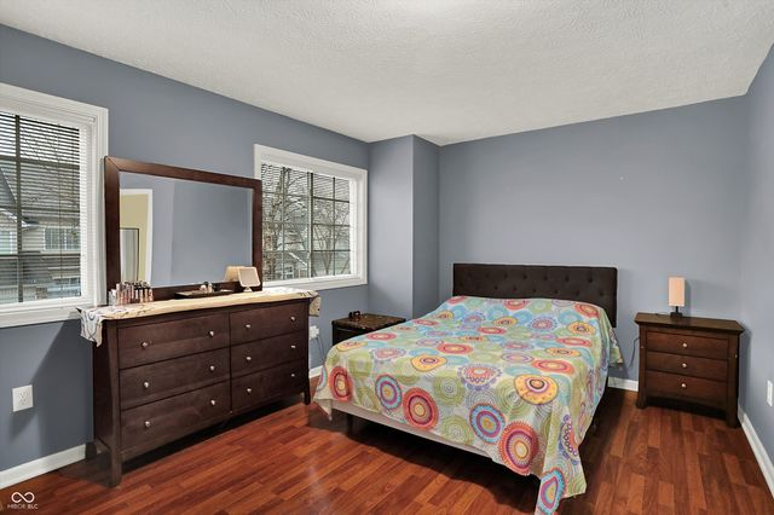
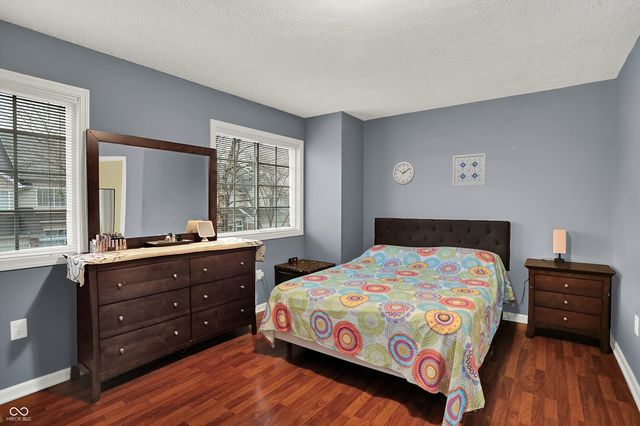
+ wall clock (403, 173)
+ wall art (468, 170)
